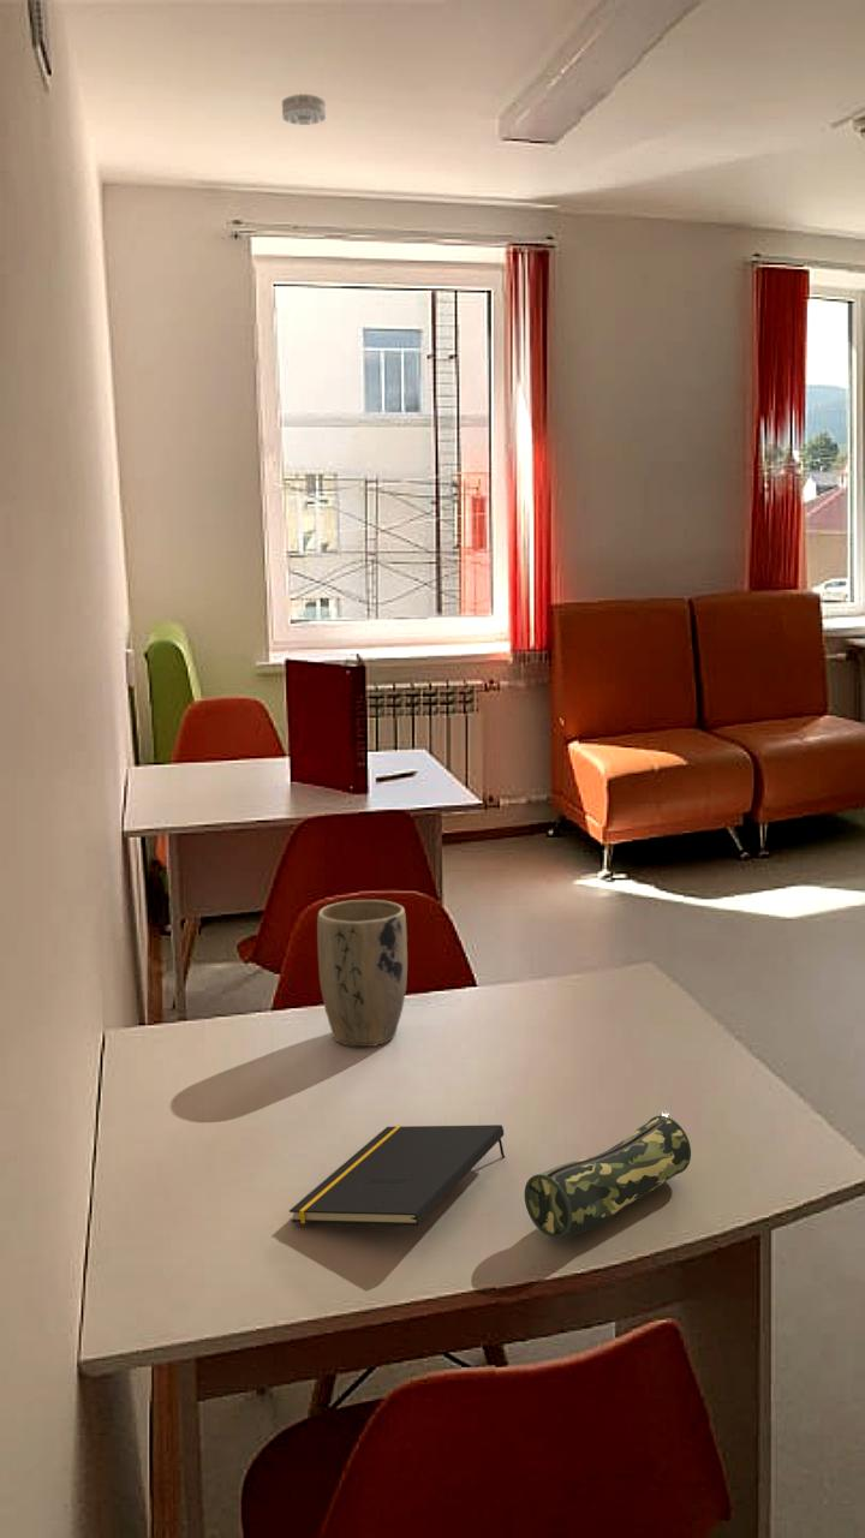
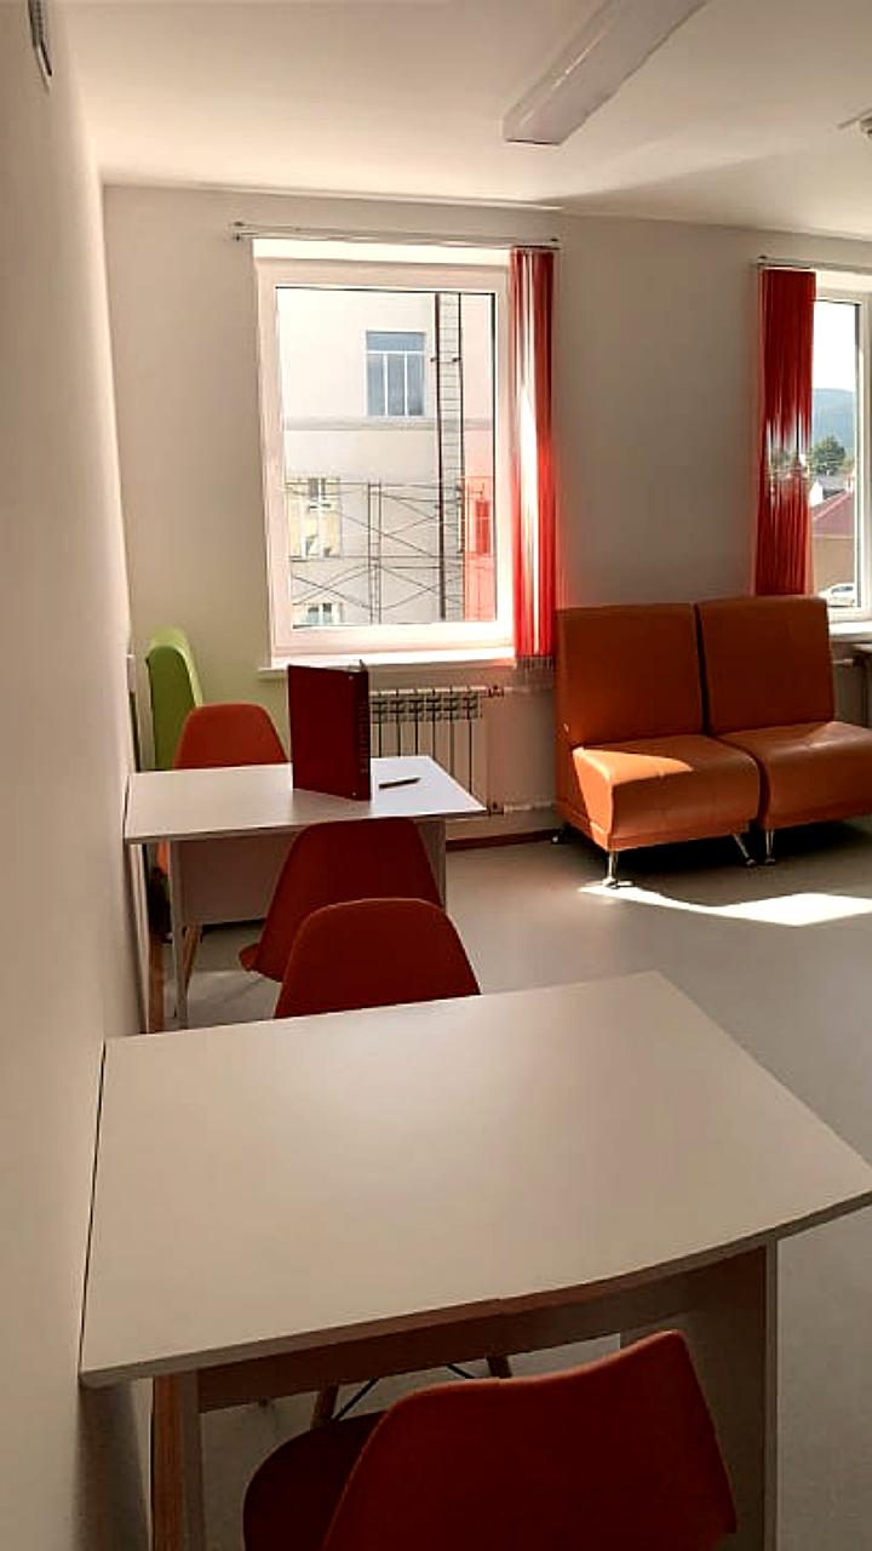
- pencil case (613, 1174)
- plant pot (363, 973)
- smoke detector (303, 108)
- notepad (400, 1172)
